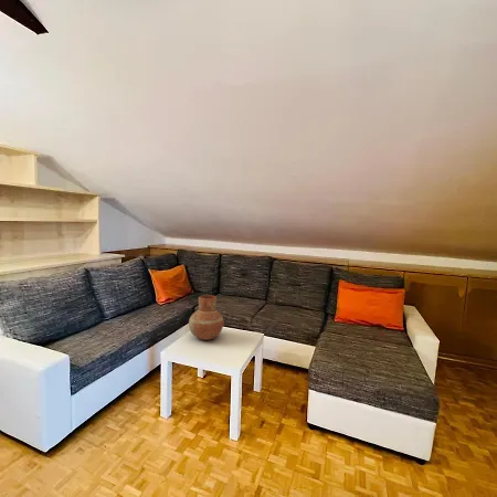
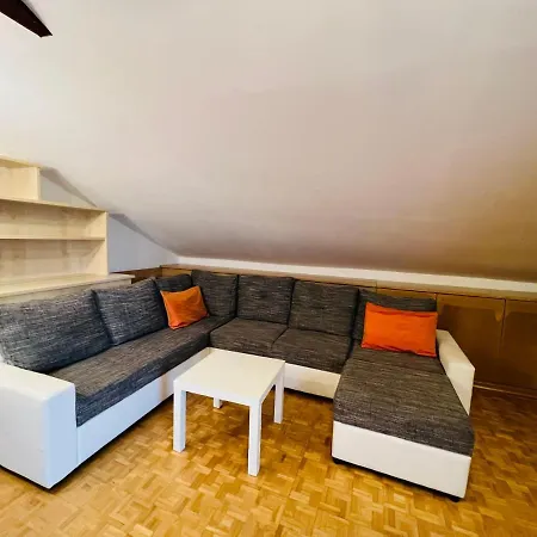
- vase (205, 317)
